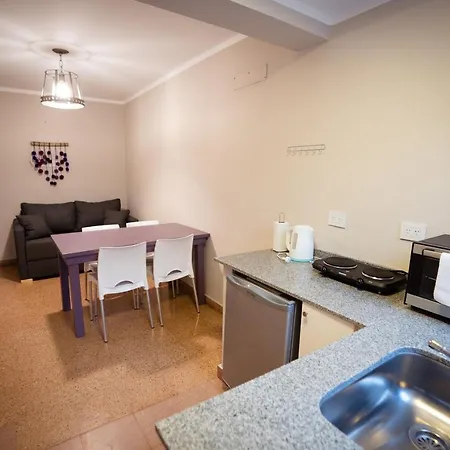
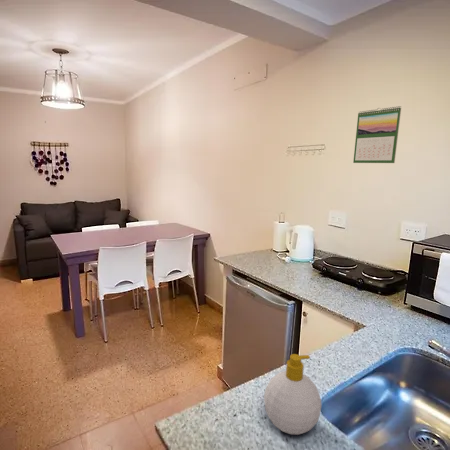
+ soap bottle (293, 390)
+ calendar (375, 135)
